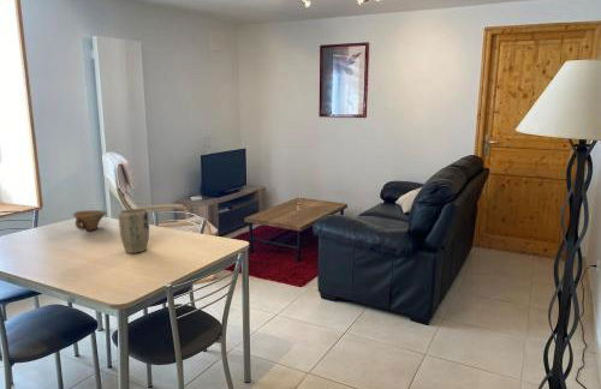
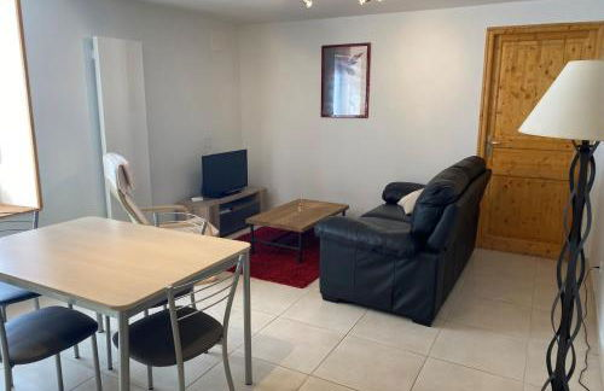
- plant pot (135, 231)
- bowl (89, 221)
